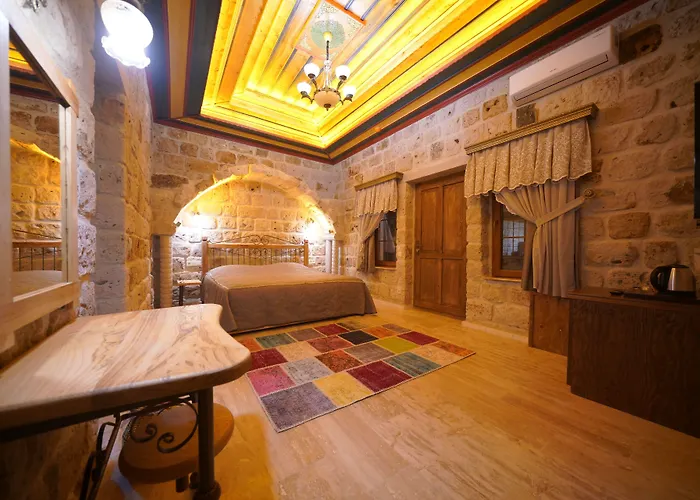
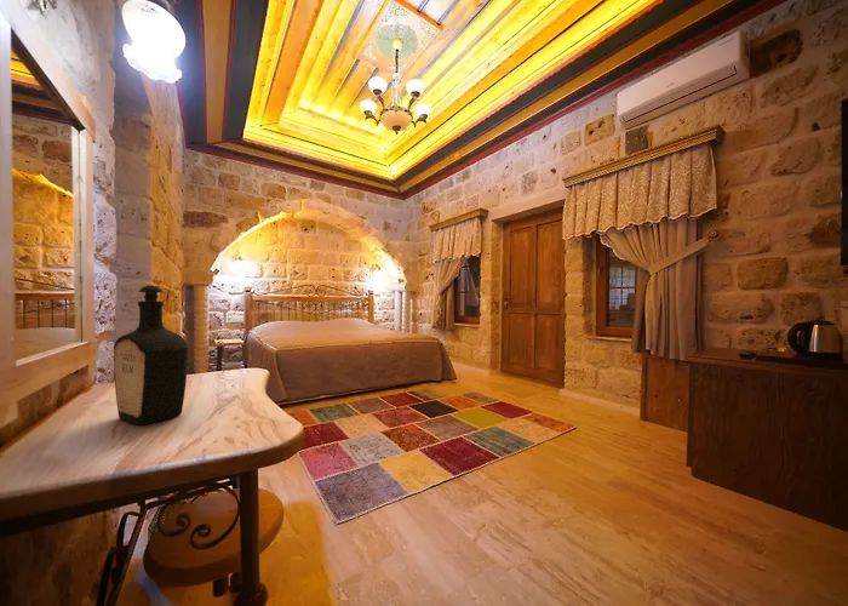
+ bottle (150, 350)
